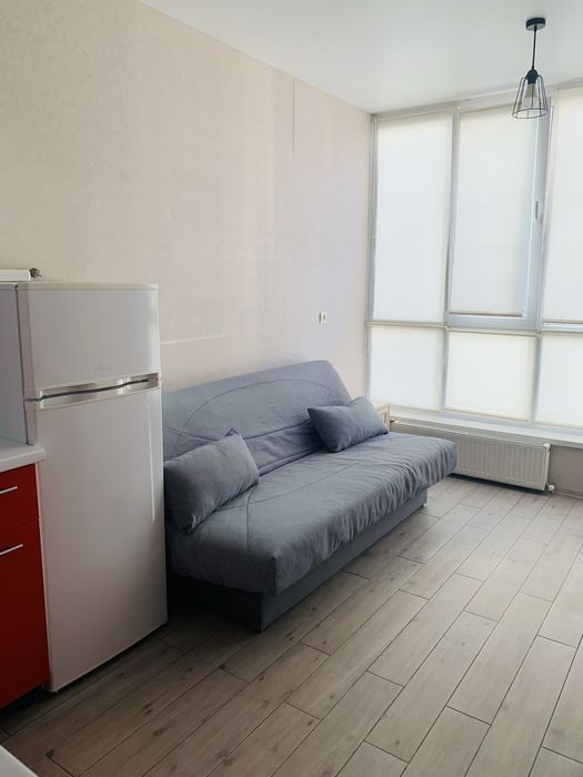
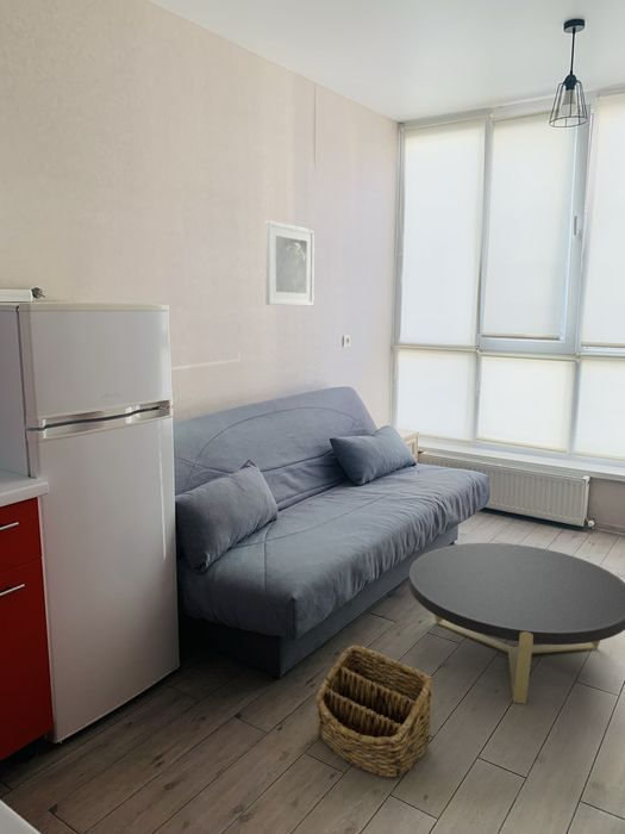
+ coffee table (514, 616)
+ basket (369, 708)
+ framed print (290, 266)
